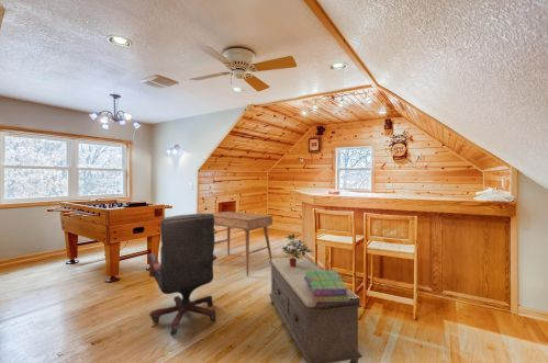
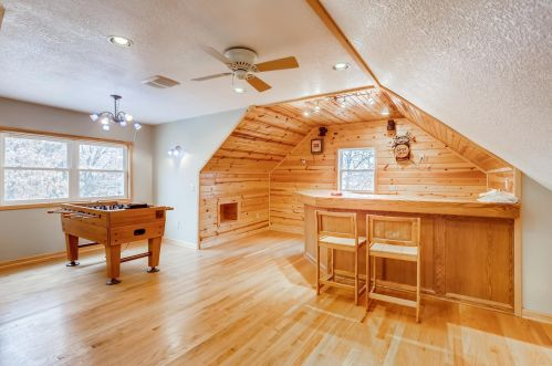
- bench (305, 300)
- potted plant (297, 250)
- stack of books (324, 285)
- office chair (182, 263)
- desk (228, 239)
